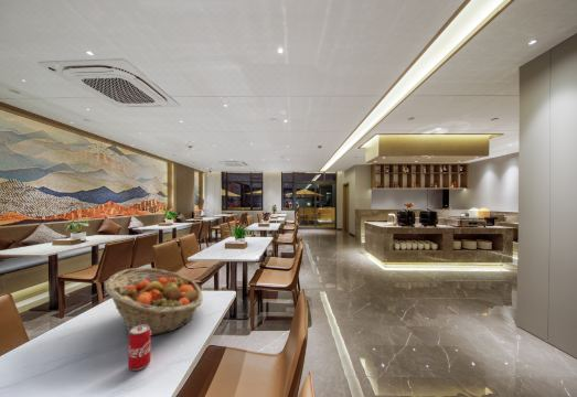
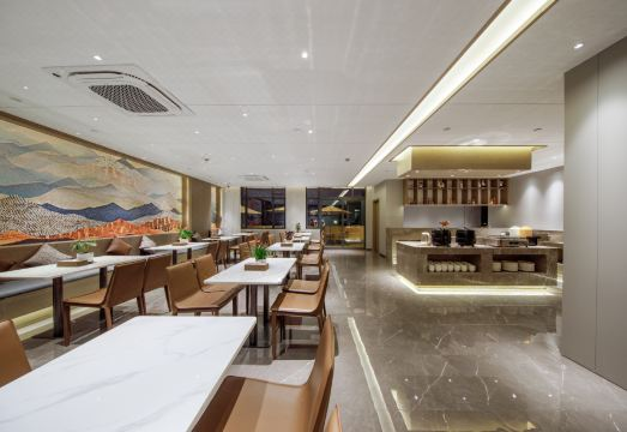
- beverage can (139, 347)
- fruit basket (158, 294)
